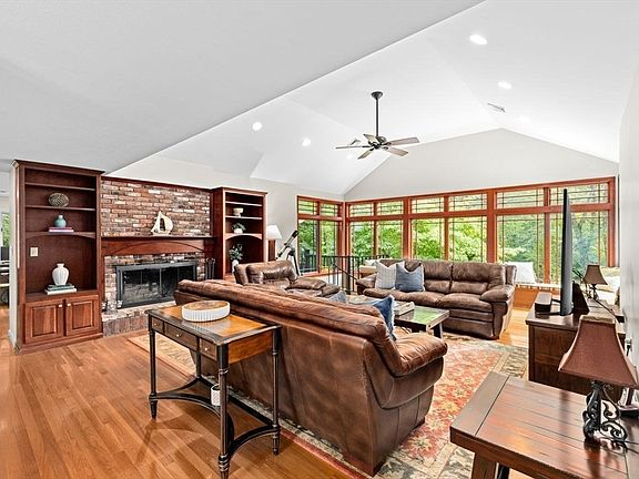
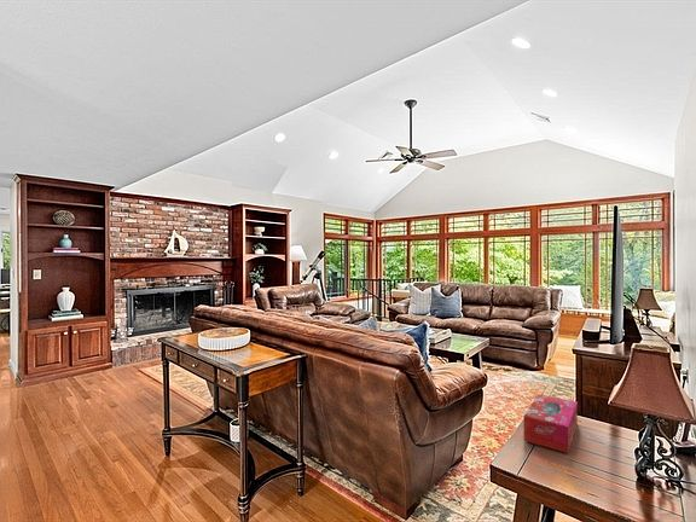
+ tissue box (551, 419)
